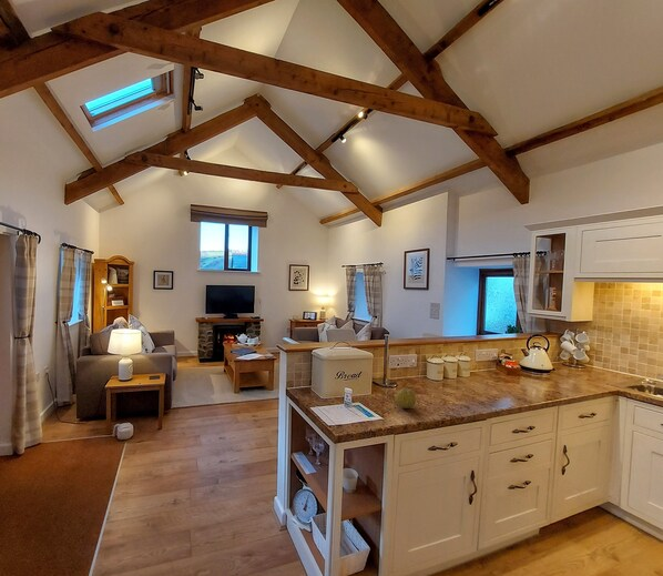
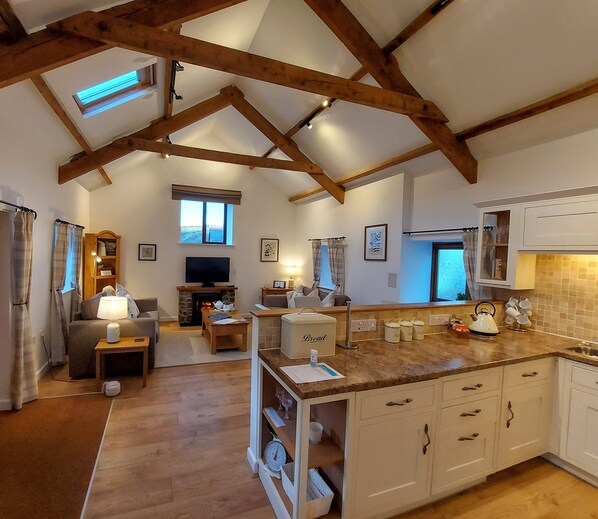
- fruit (405, 397)
